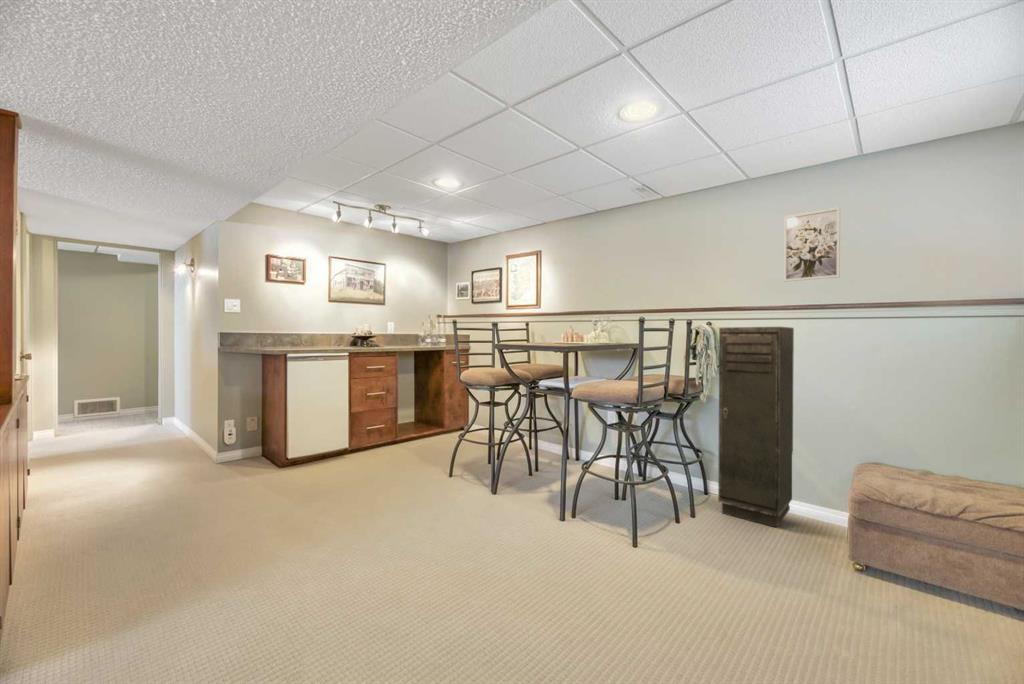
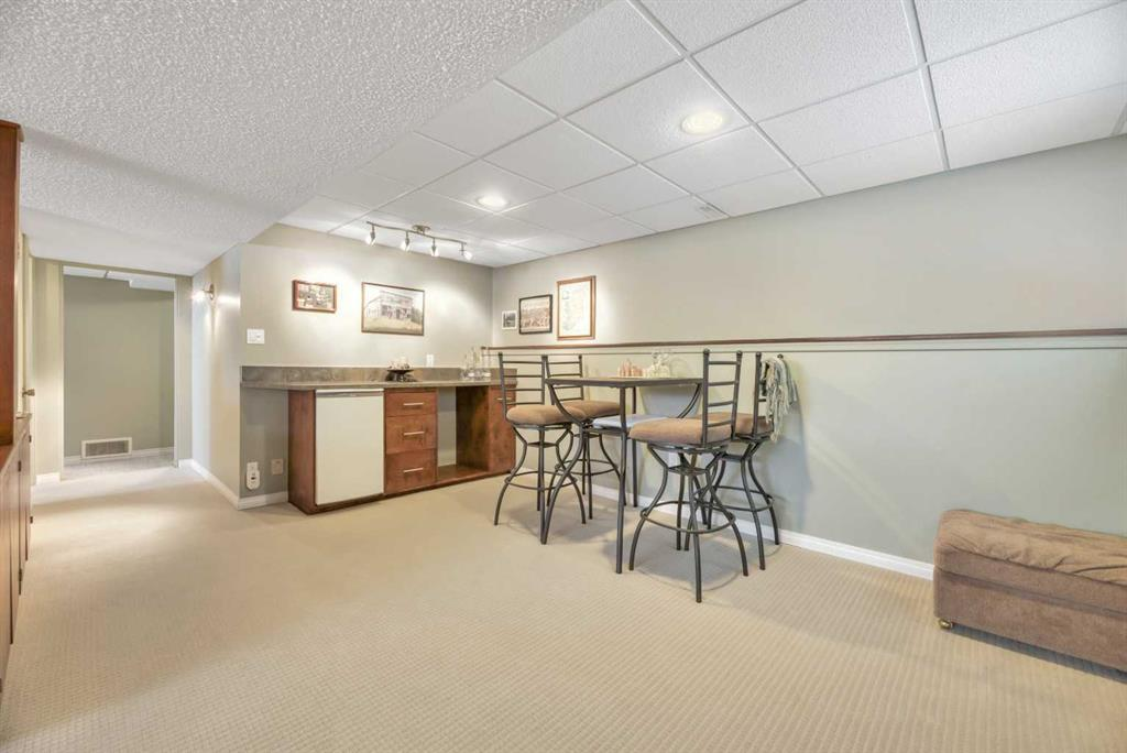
- storage cabinet (755, 420)
- wall art (811, 245)
